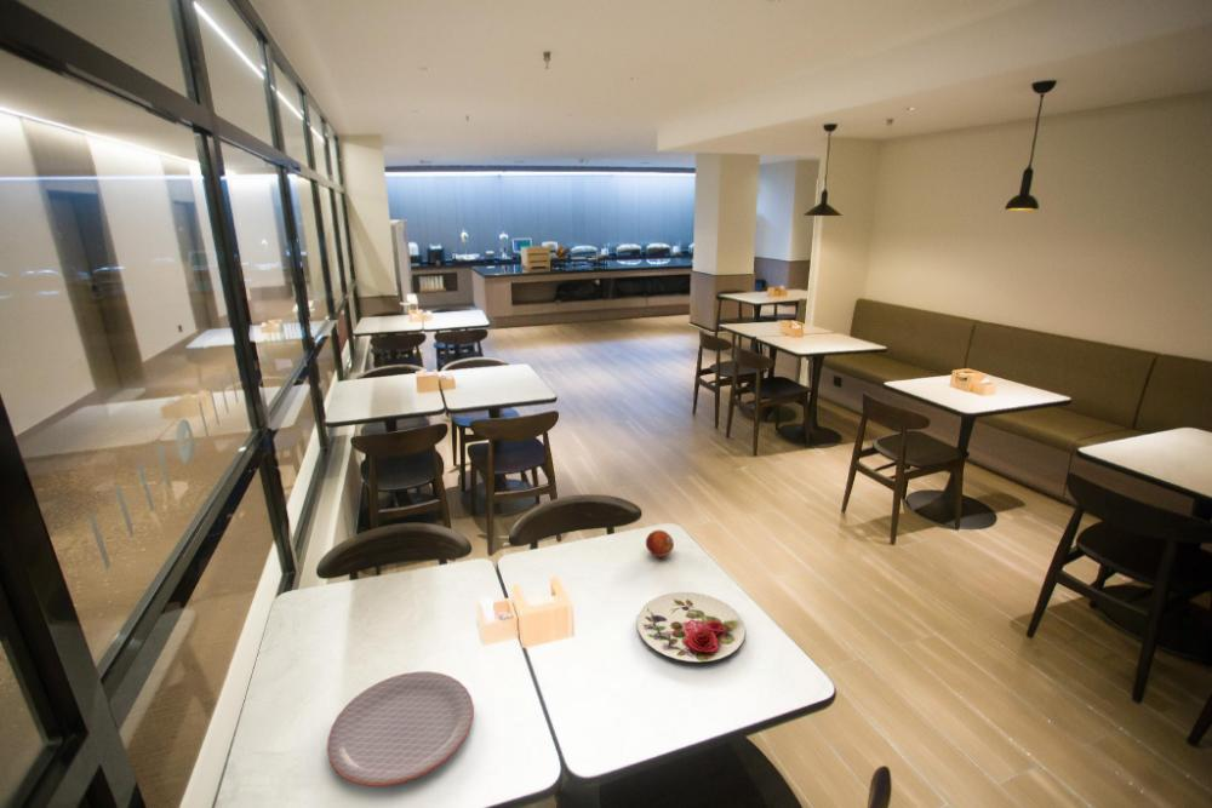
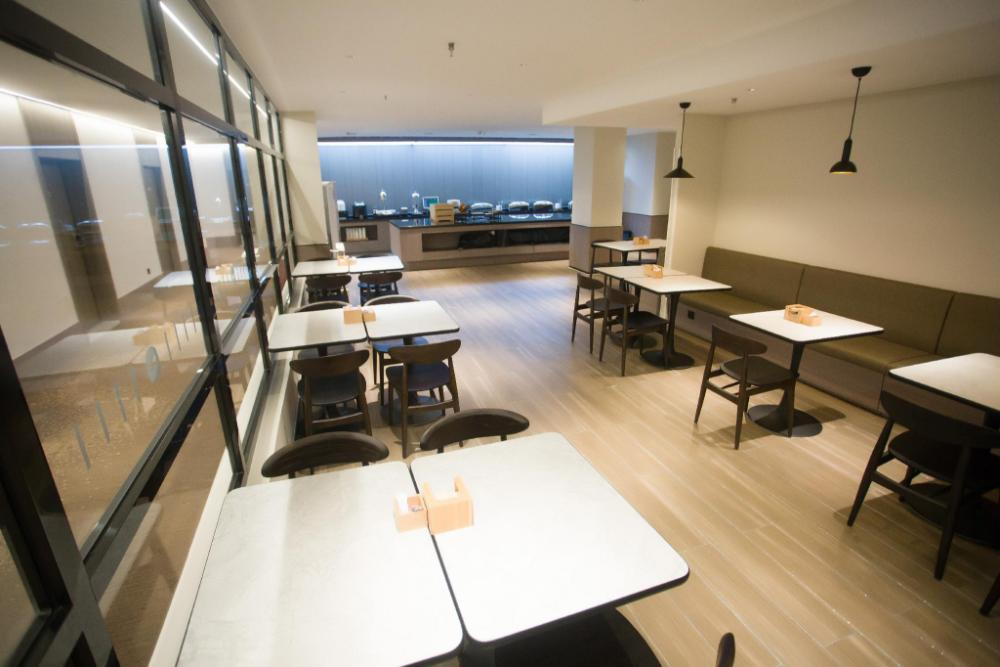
- fruit (659, 543)
- plate (690, 623)
- plate (404, 726)
